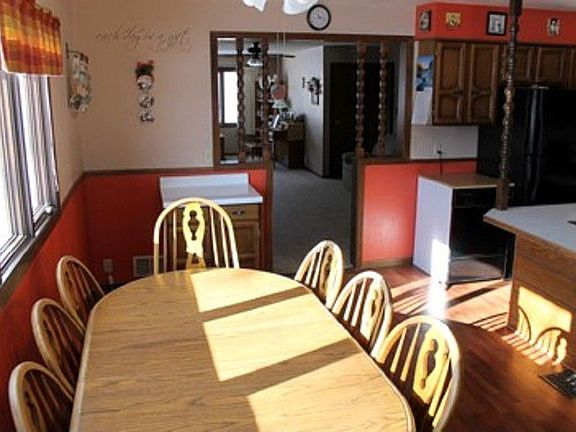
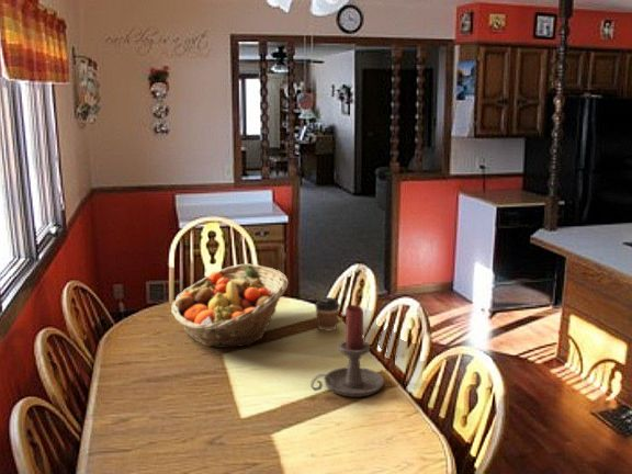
+ fruit basket (229, 303)
+ coffee cup (327, 313)
+ candle holder (346, 348)
